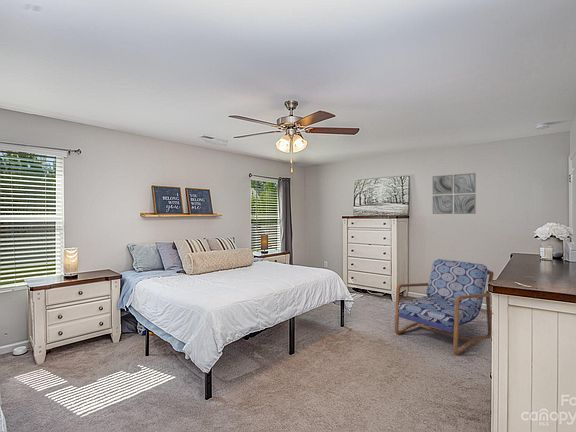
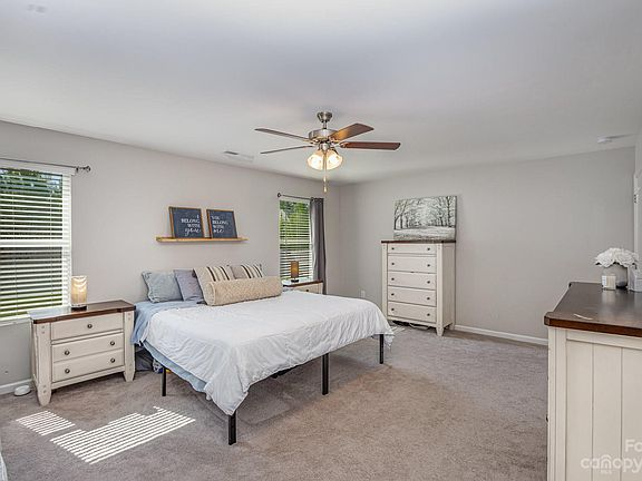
- armchair (443, 299)
- wall art (452, 193)
